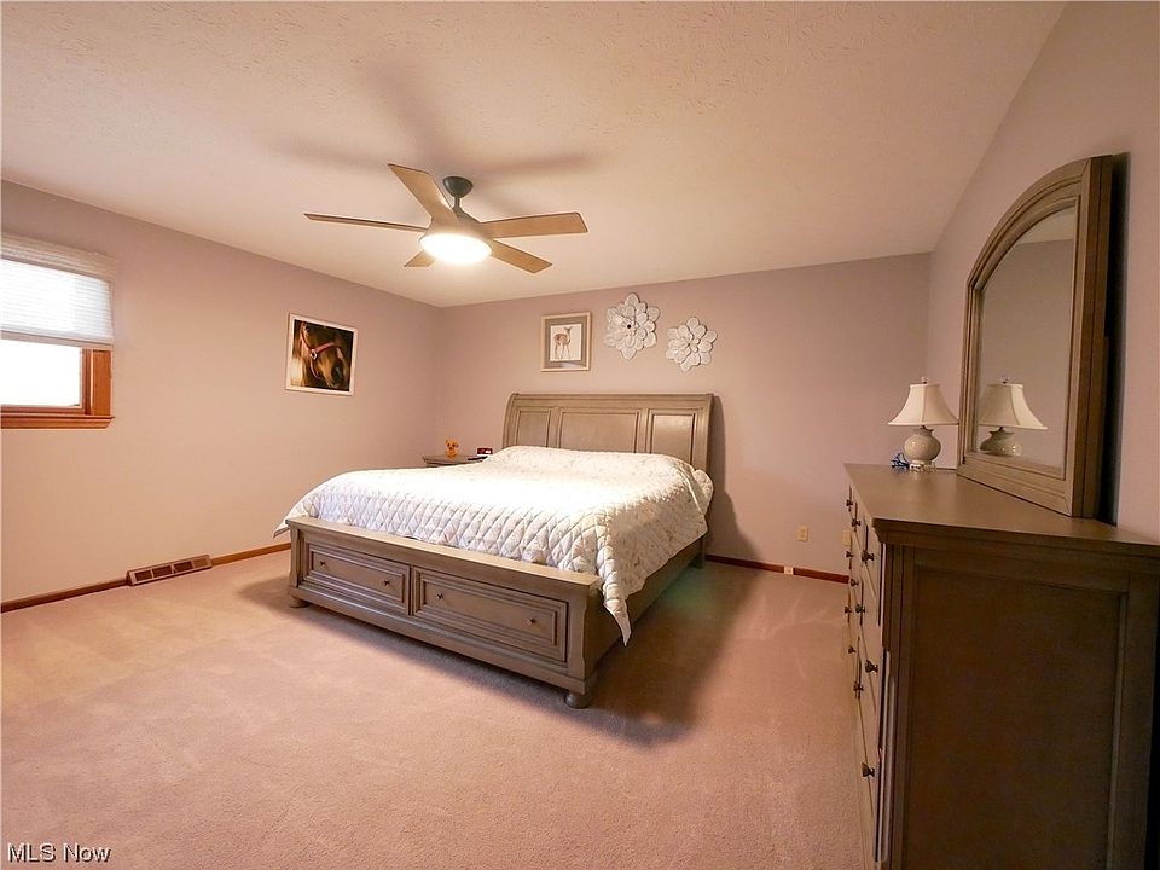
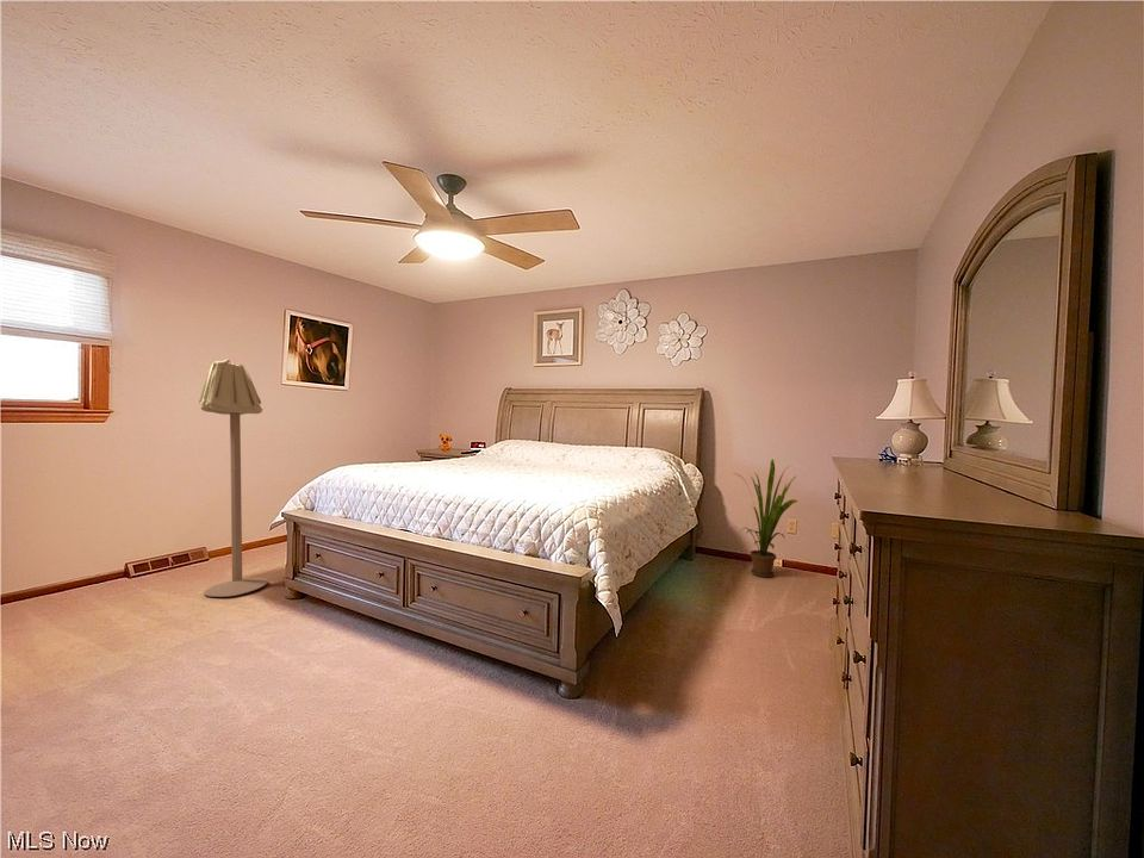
+ floor lamp (232, 473)
+ house plant (763, 516)
